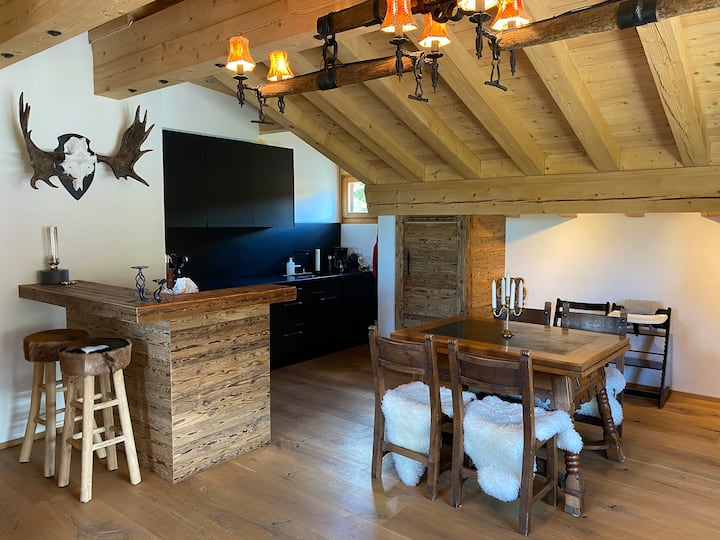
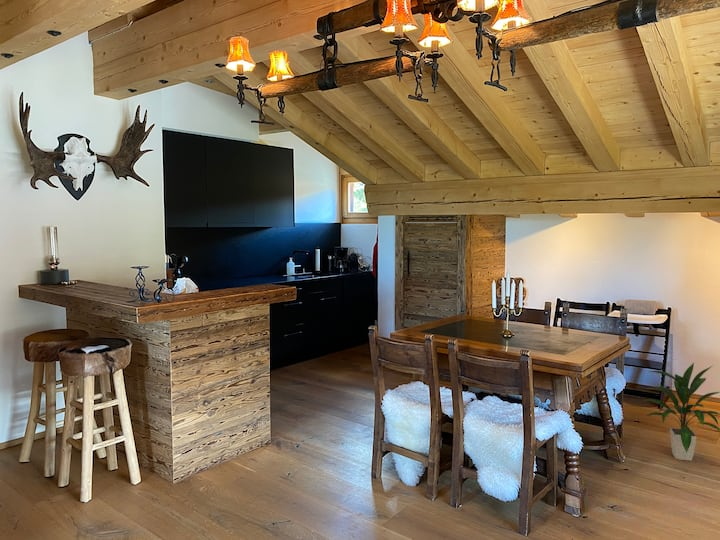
+ indoor plant (682, 410)
